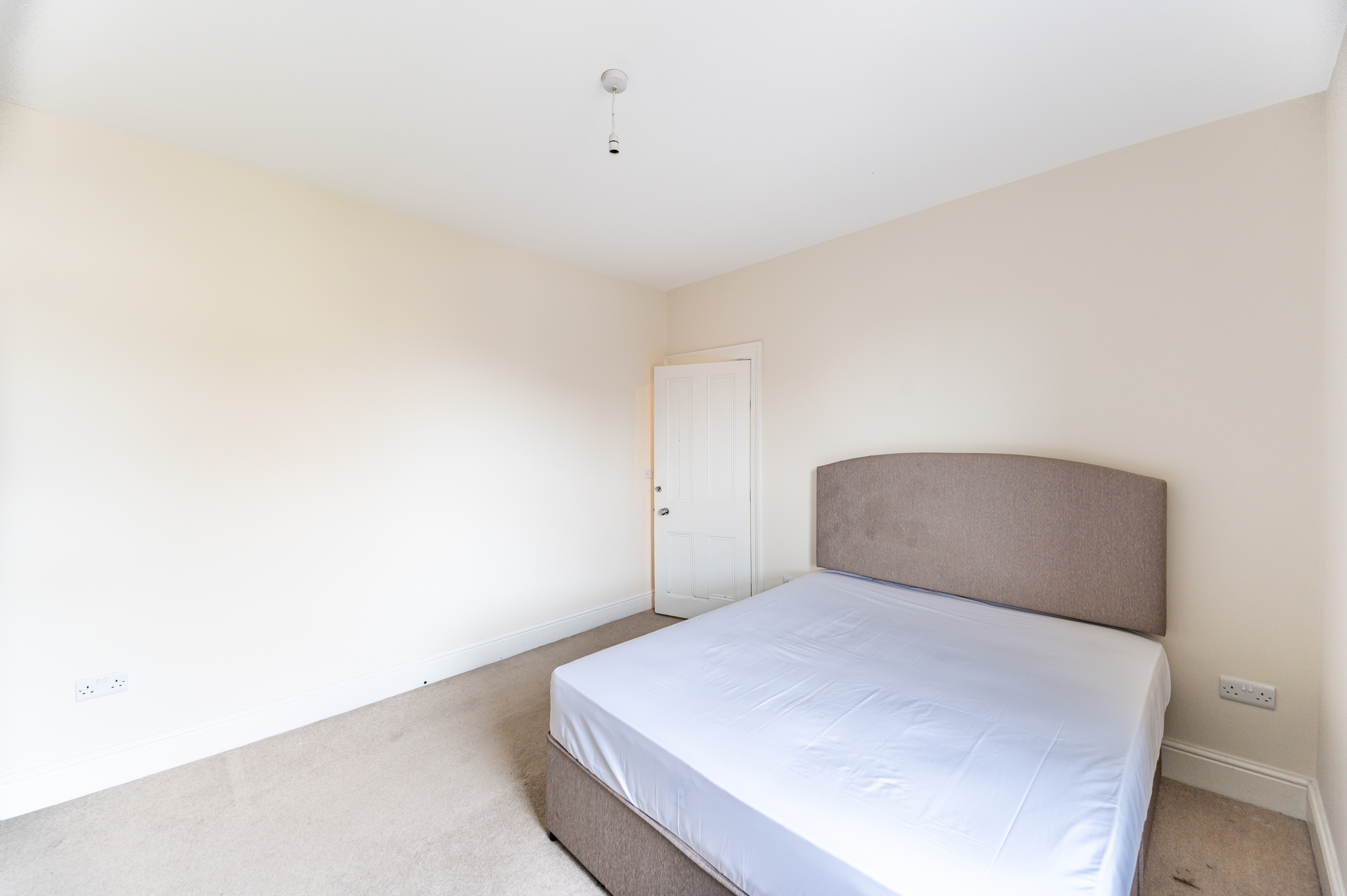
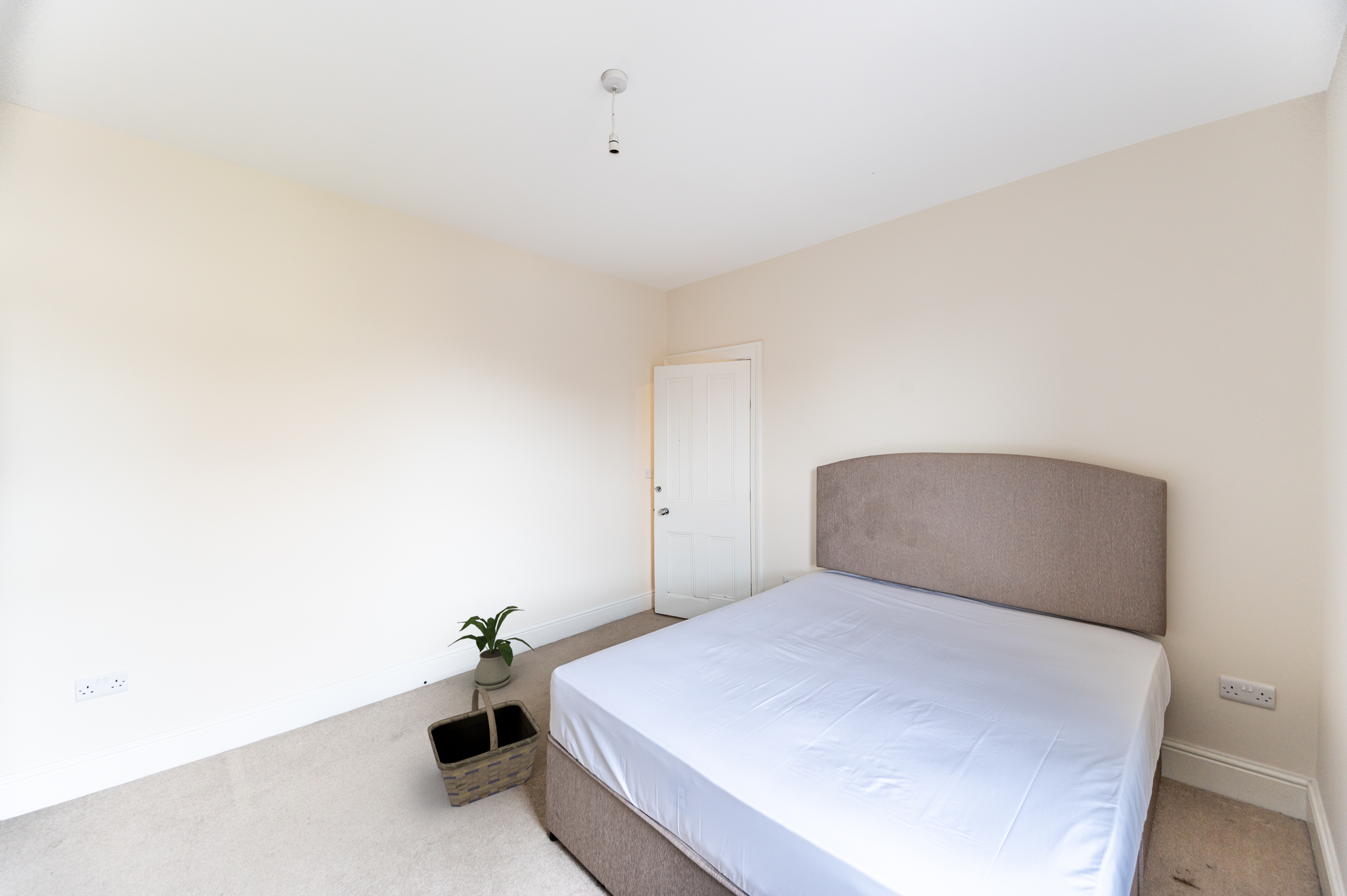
+ basket (484, 733)
+ house plant (491, 640)
